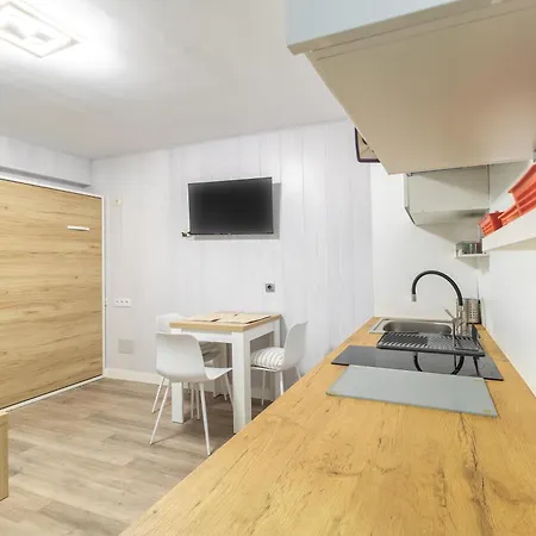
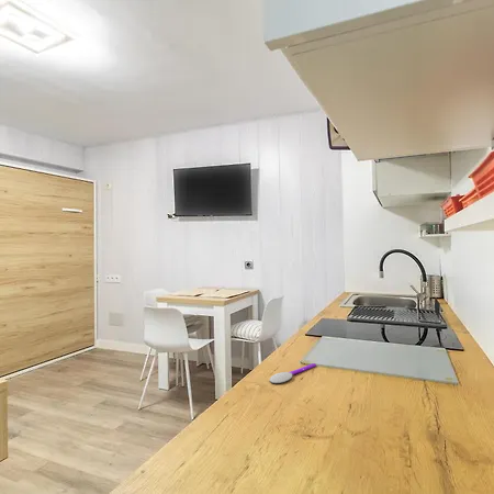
+ spoon (294, 371)
